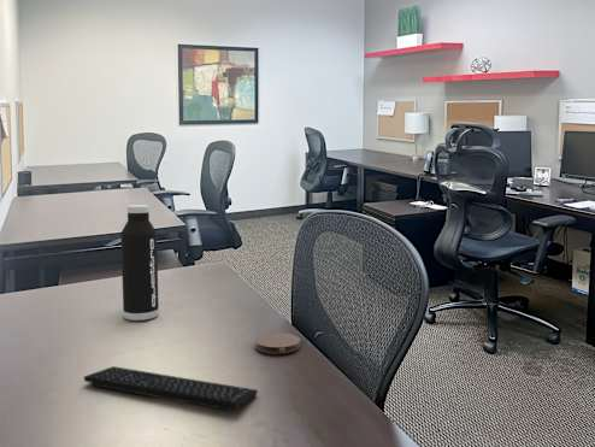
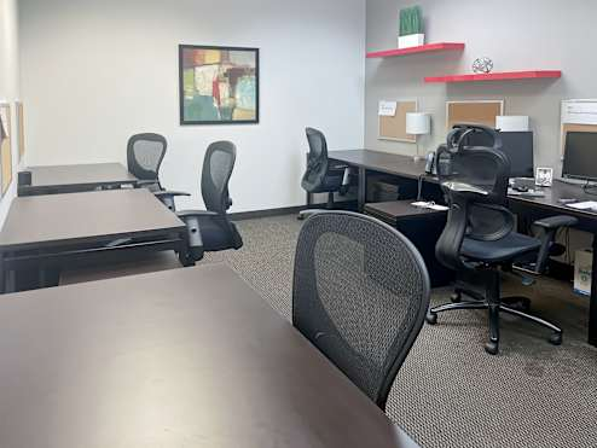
- keyboard (169, 384)
- coaster (277, 342)
- water bottle (140, 260)
